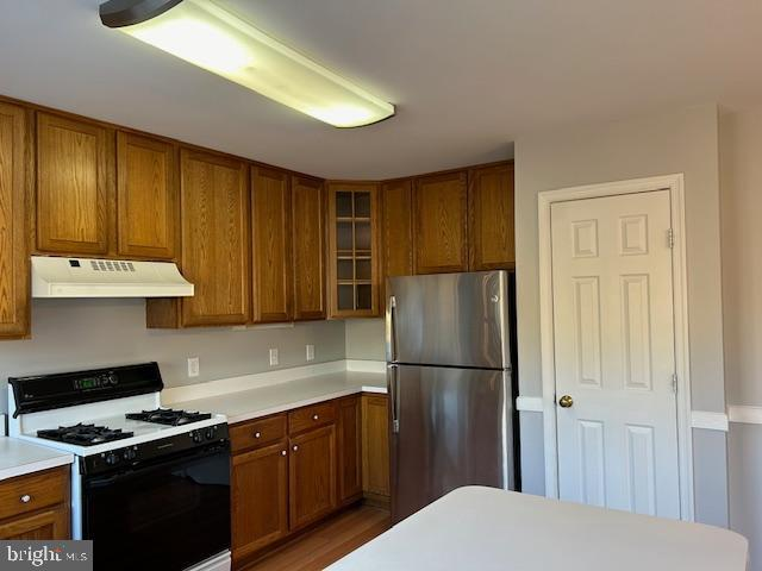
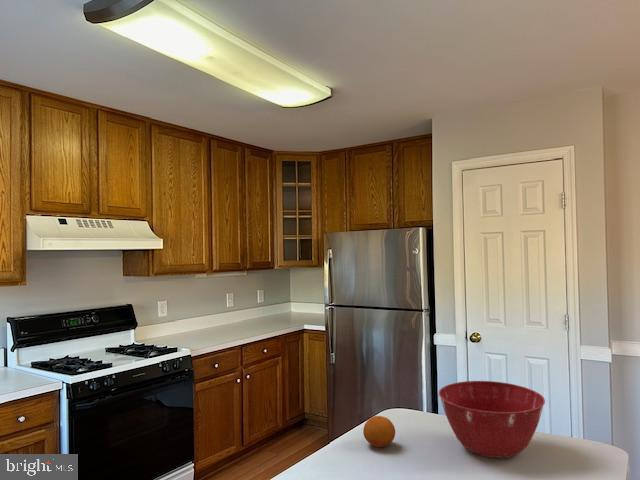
+ fruit (379, 431)
+ mixing bowl (490, 421)
